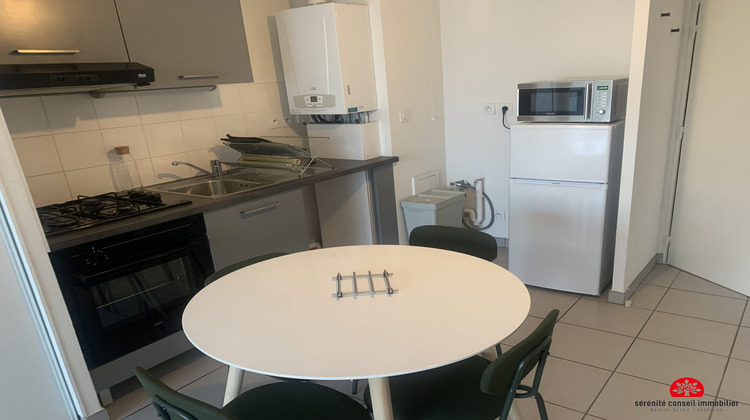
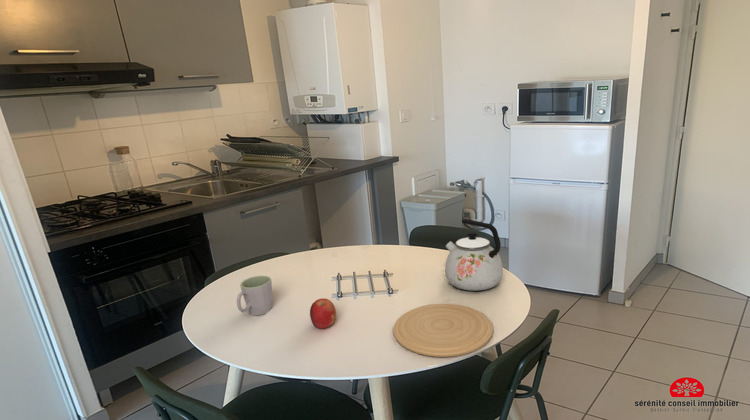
+ fruit (322, 312)
+ mug (254, 298)
+ plate (442, 326)
+ kettle (472, 252)
